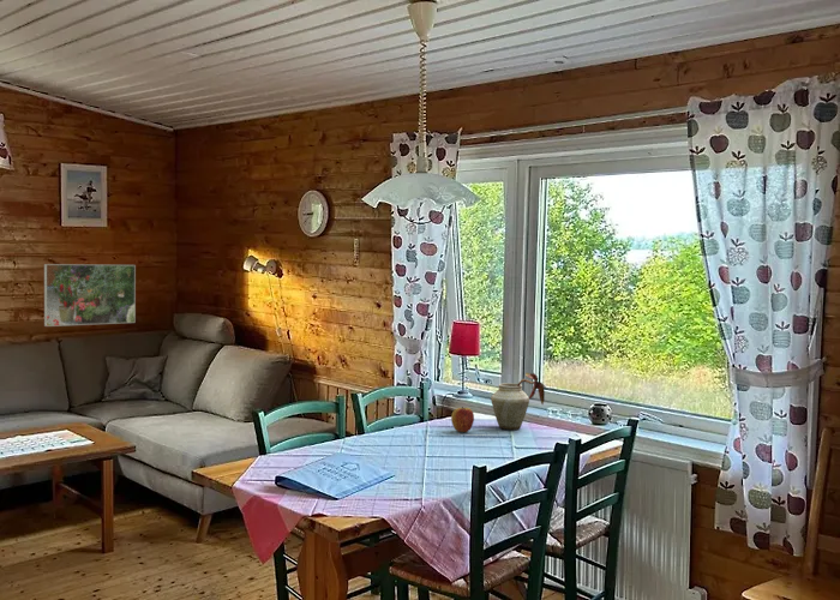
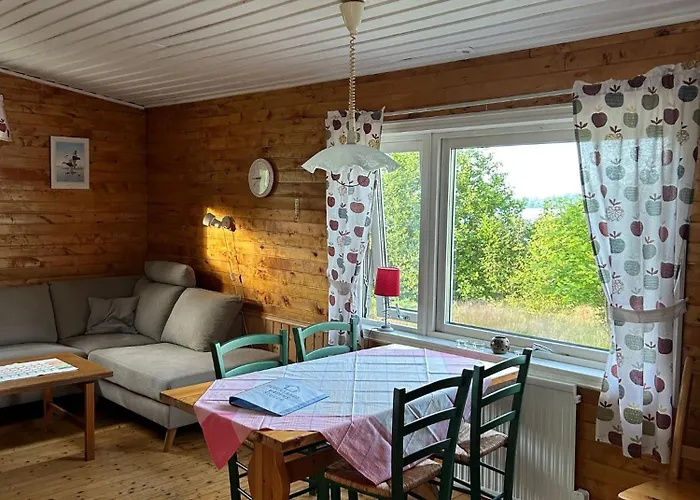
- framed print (91, 294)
- apple (462, 419)
- vase (518, 398)
